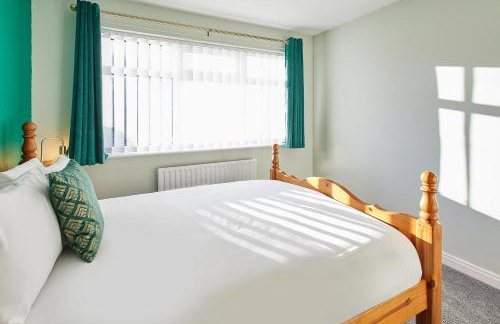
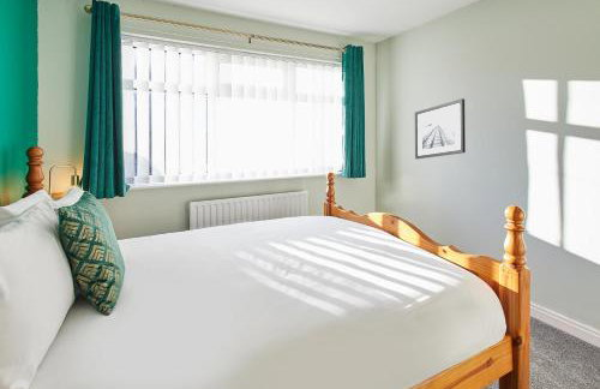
+ wall art (438, 131)
